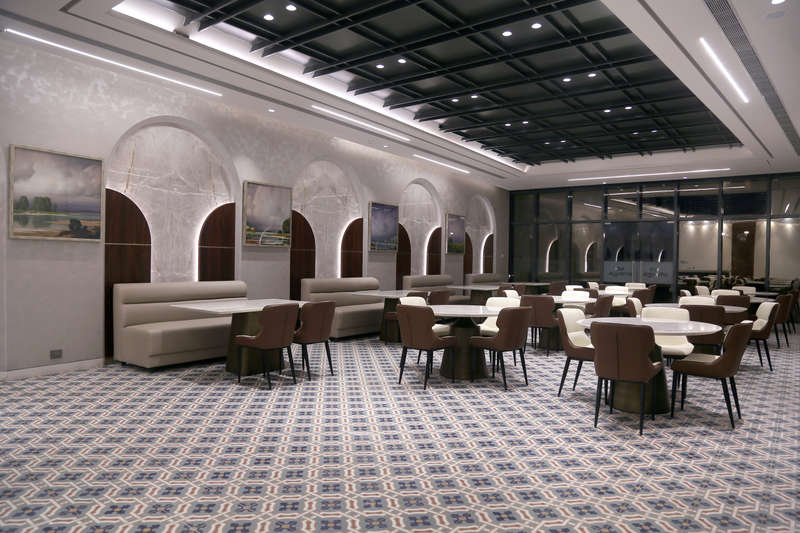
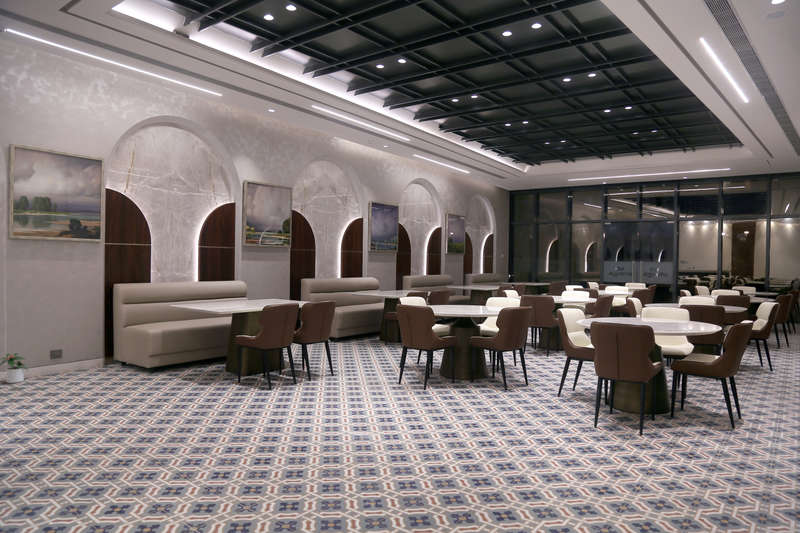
+ potted plant (13, 368)
